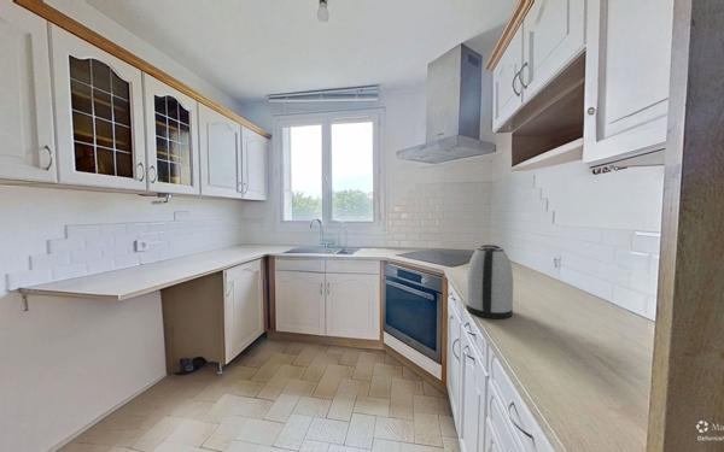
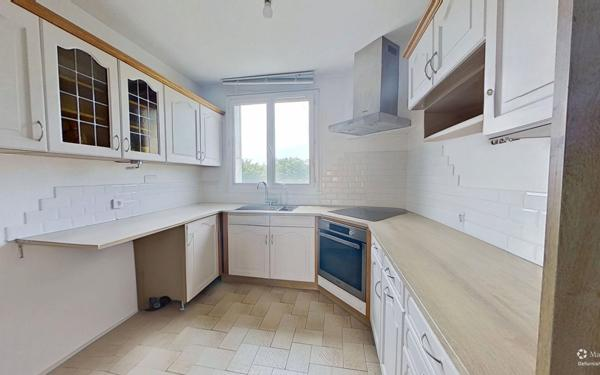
- kettle (489, 280)
